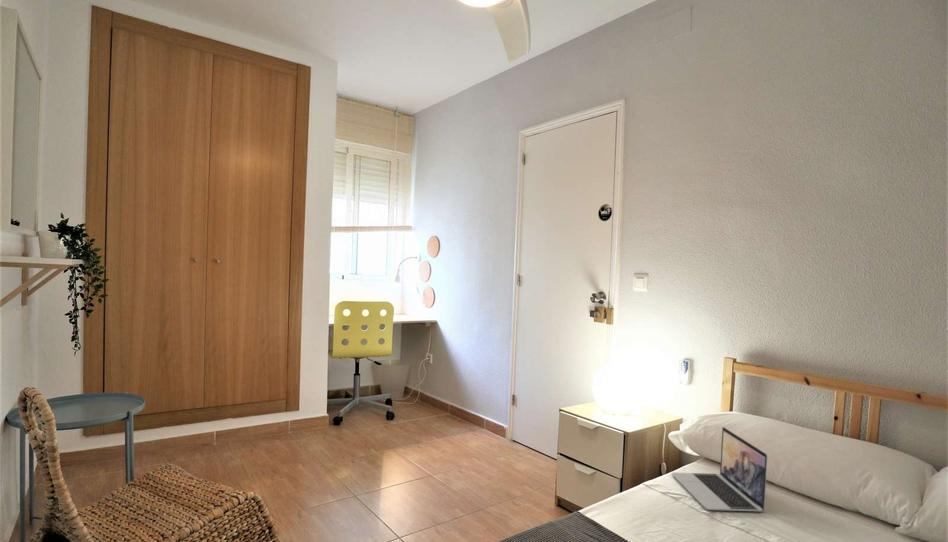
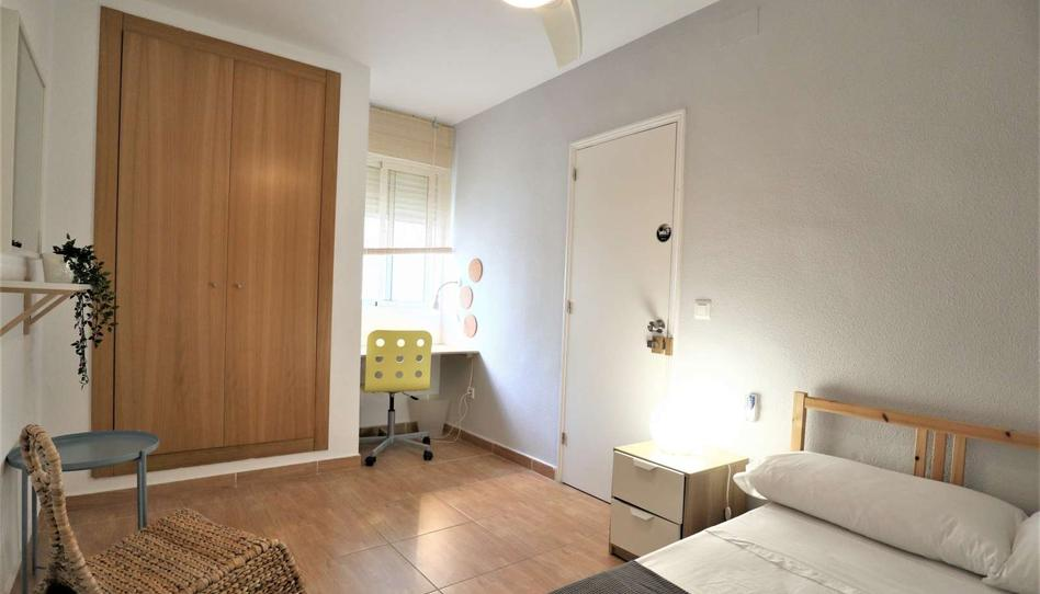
- laptop (720, 465)
